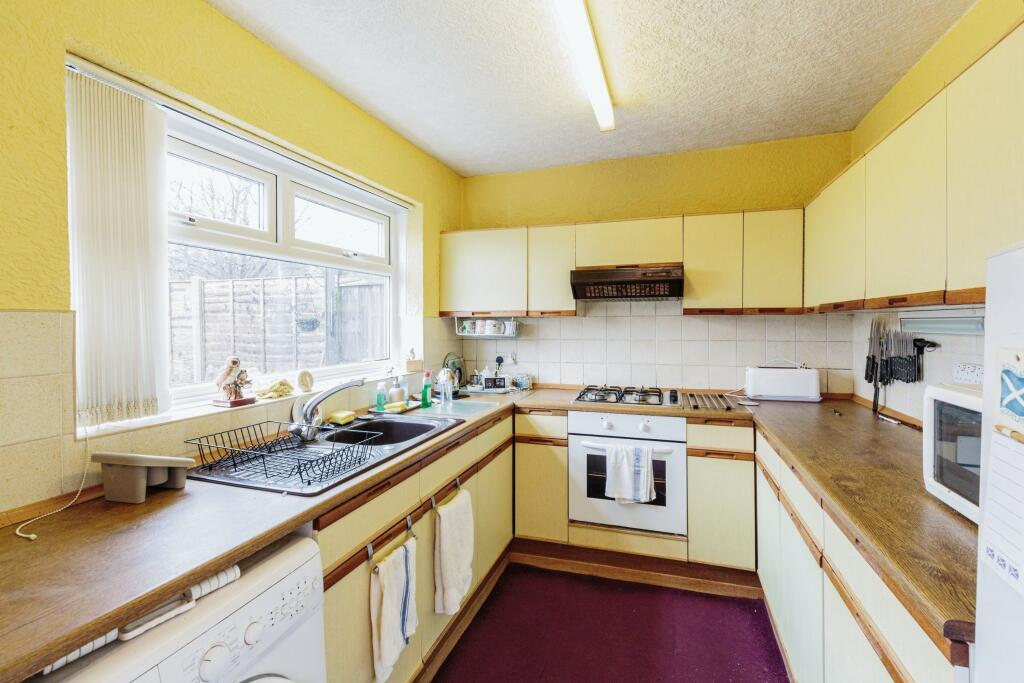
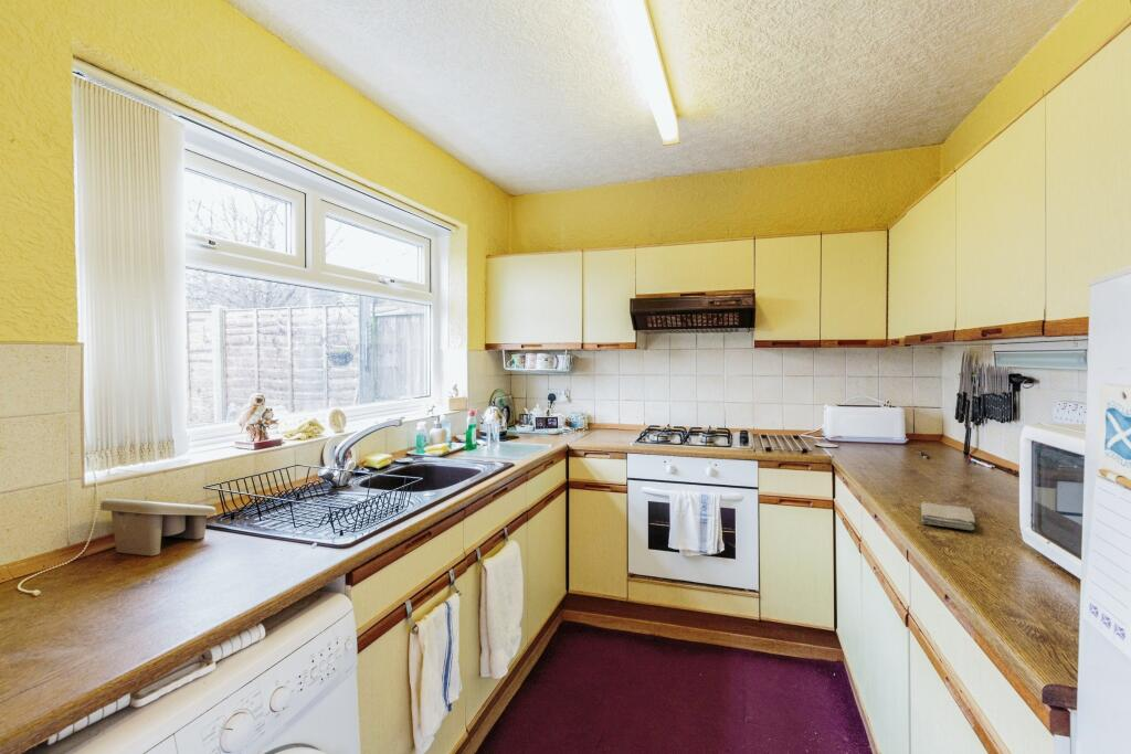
+ washcloth (945, 514)
